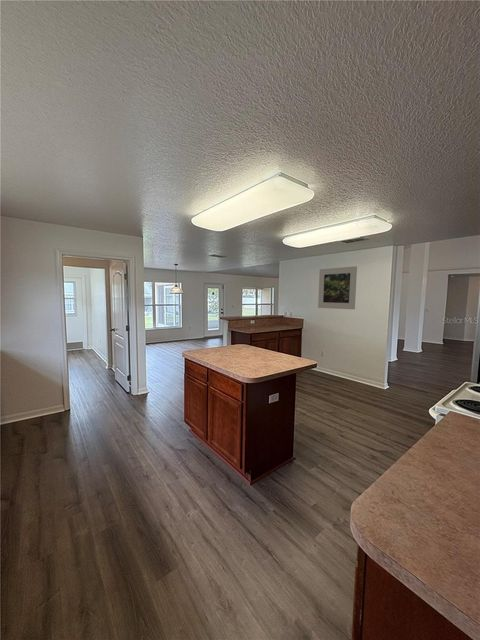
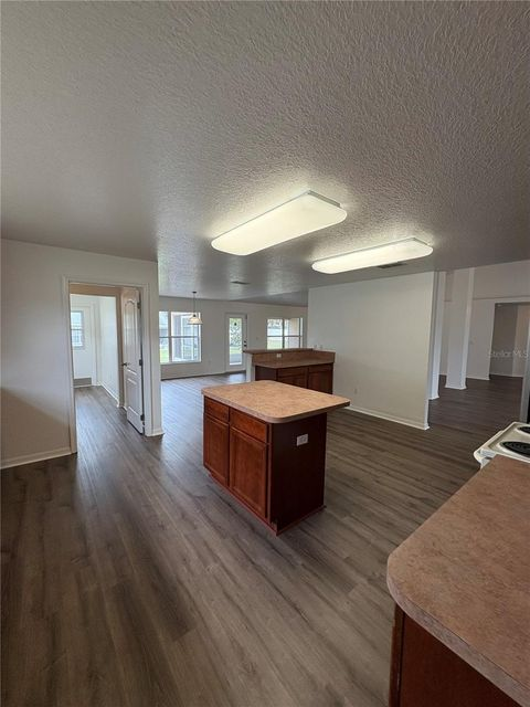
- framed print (336, 288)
